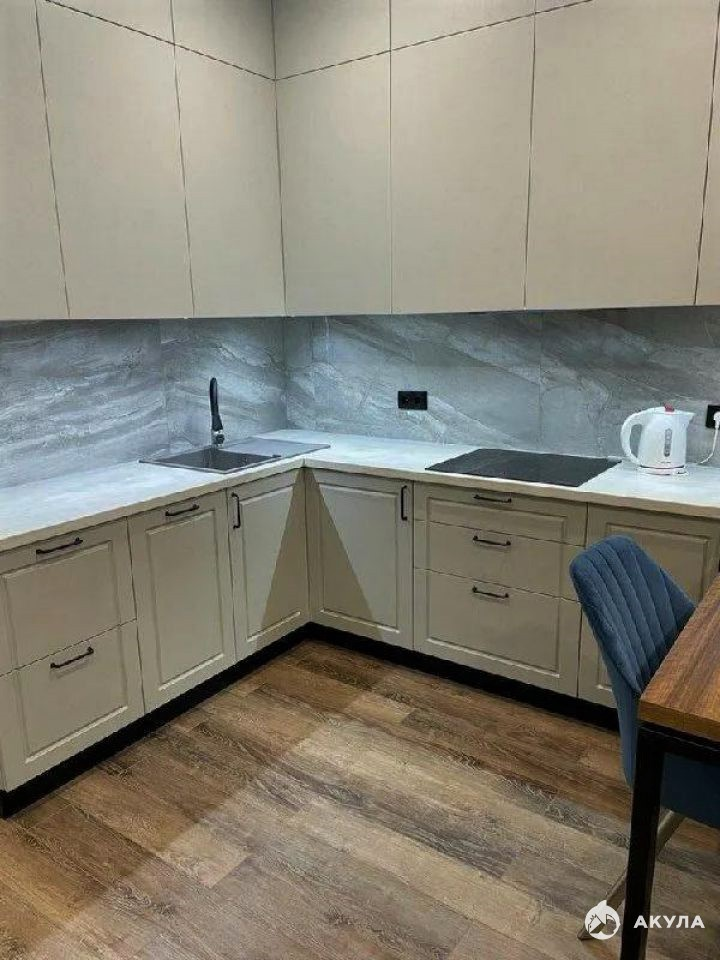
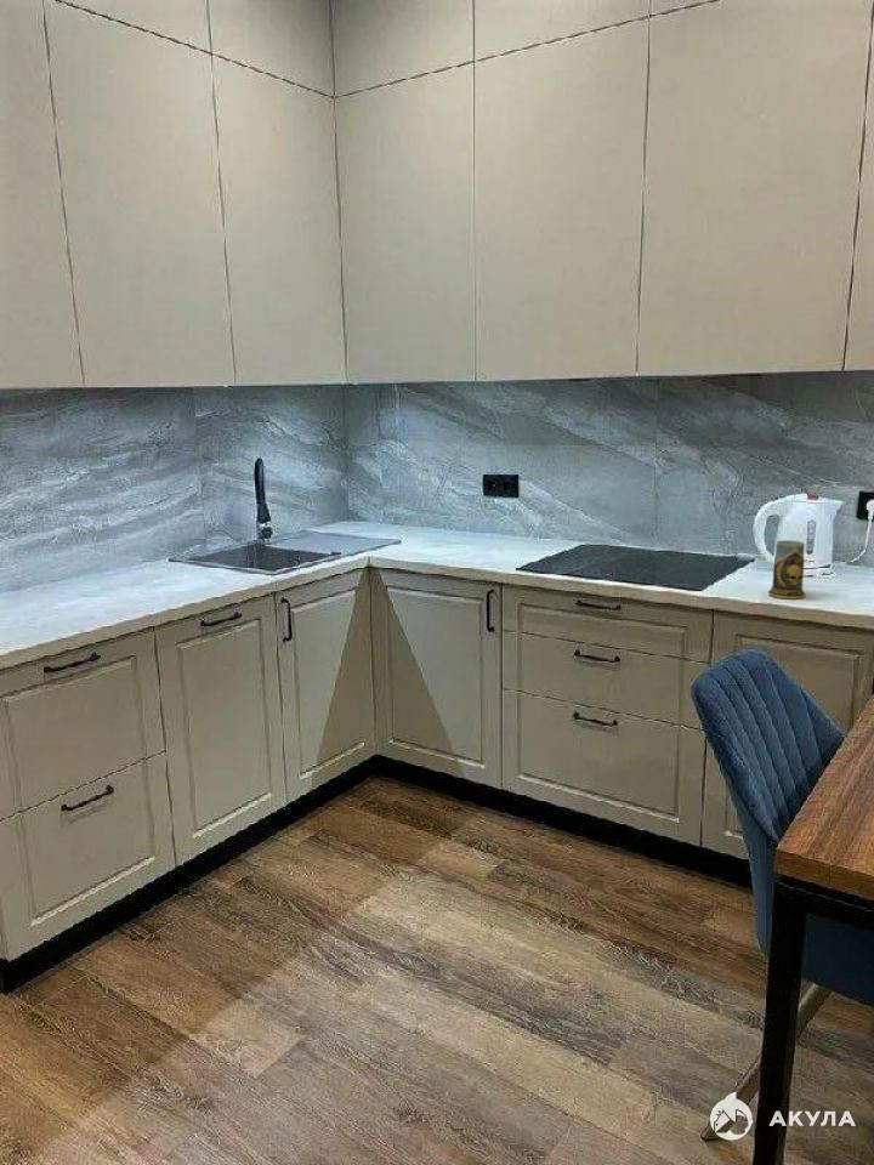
+ mug (787, 567)
